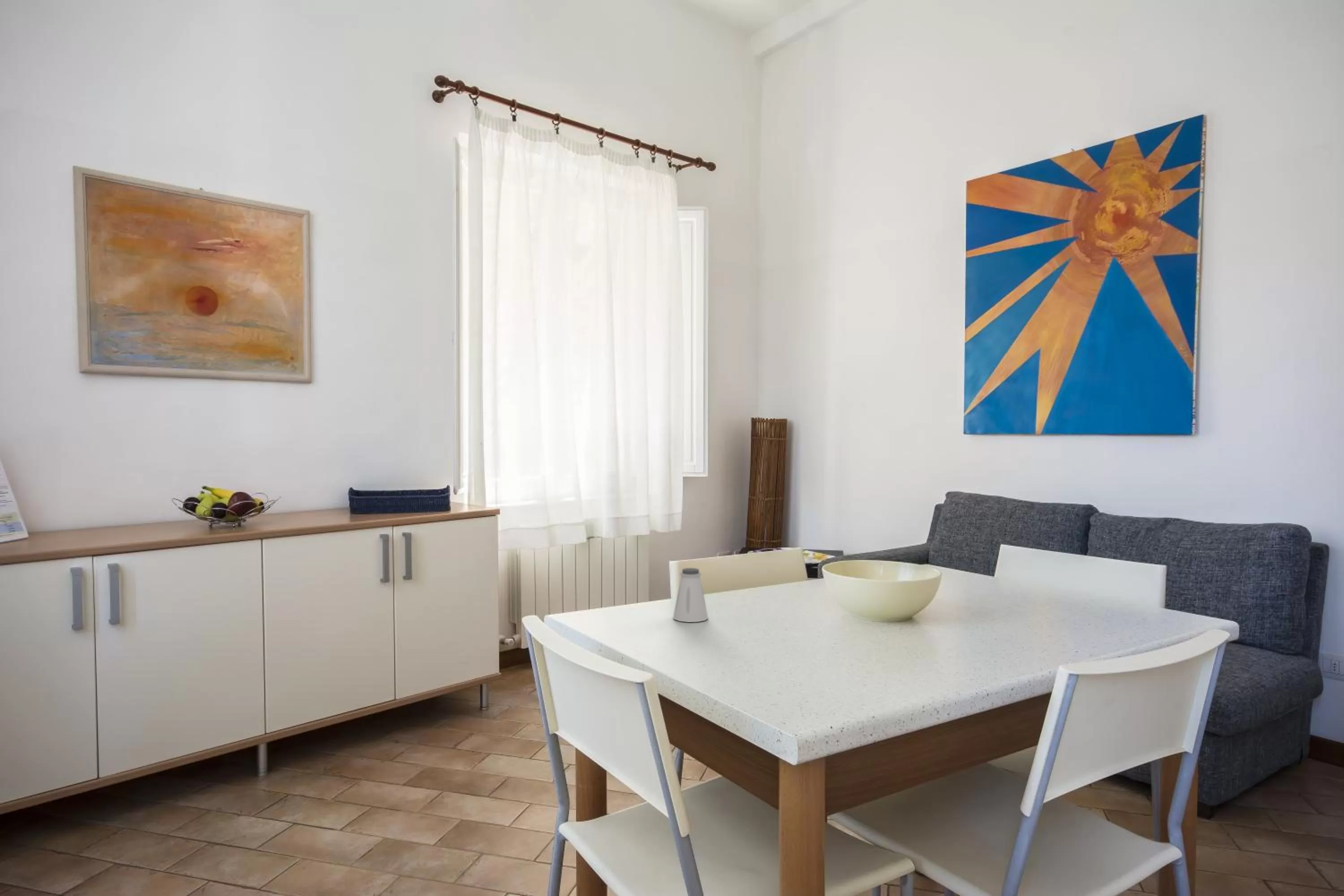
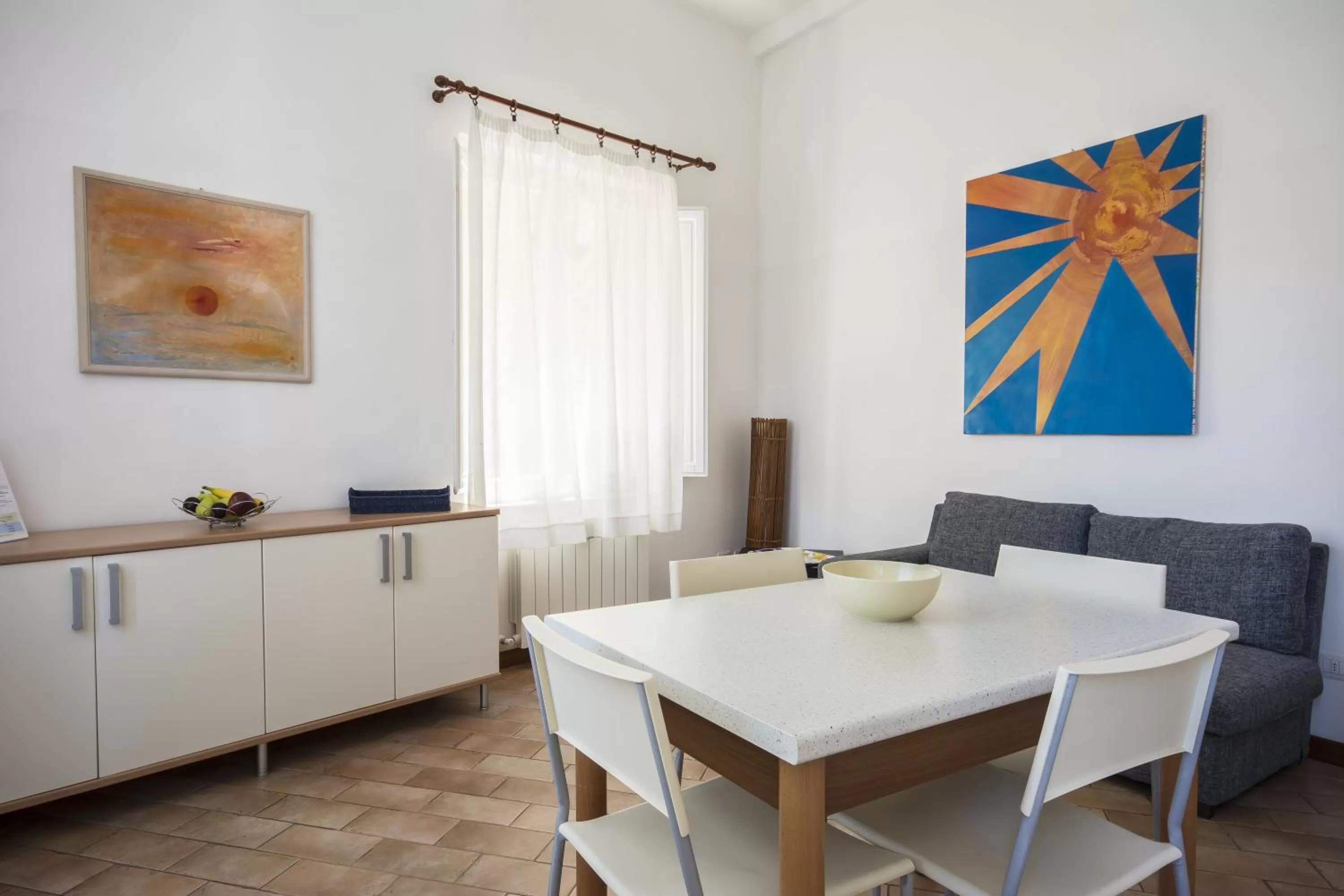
- saltshaker (690, 593)
